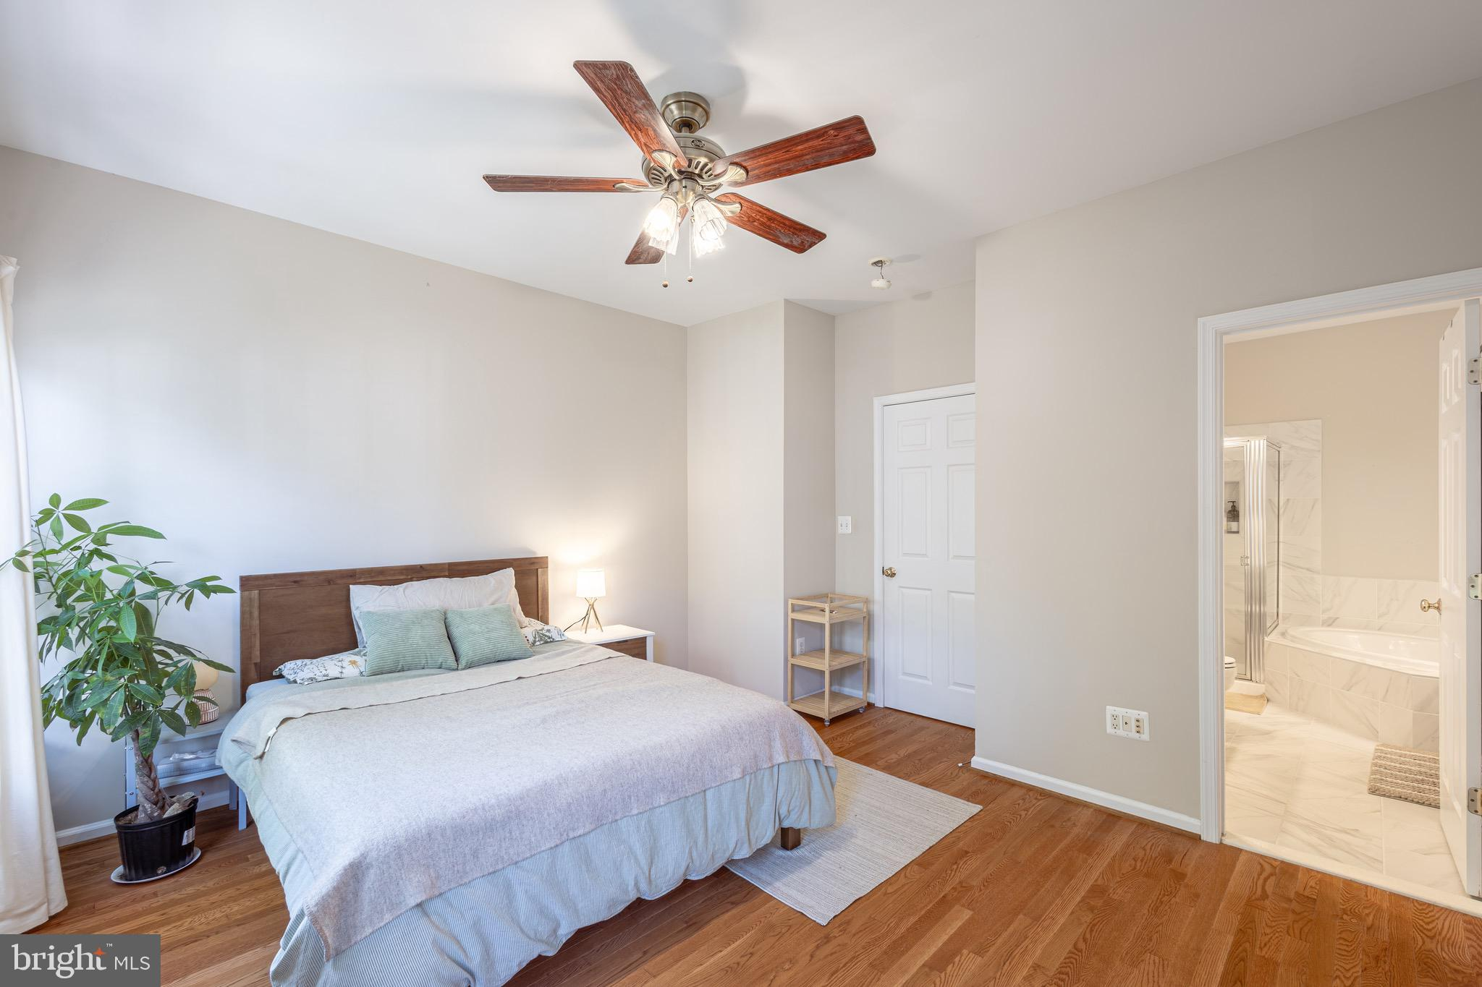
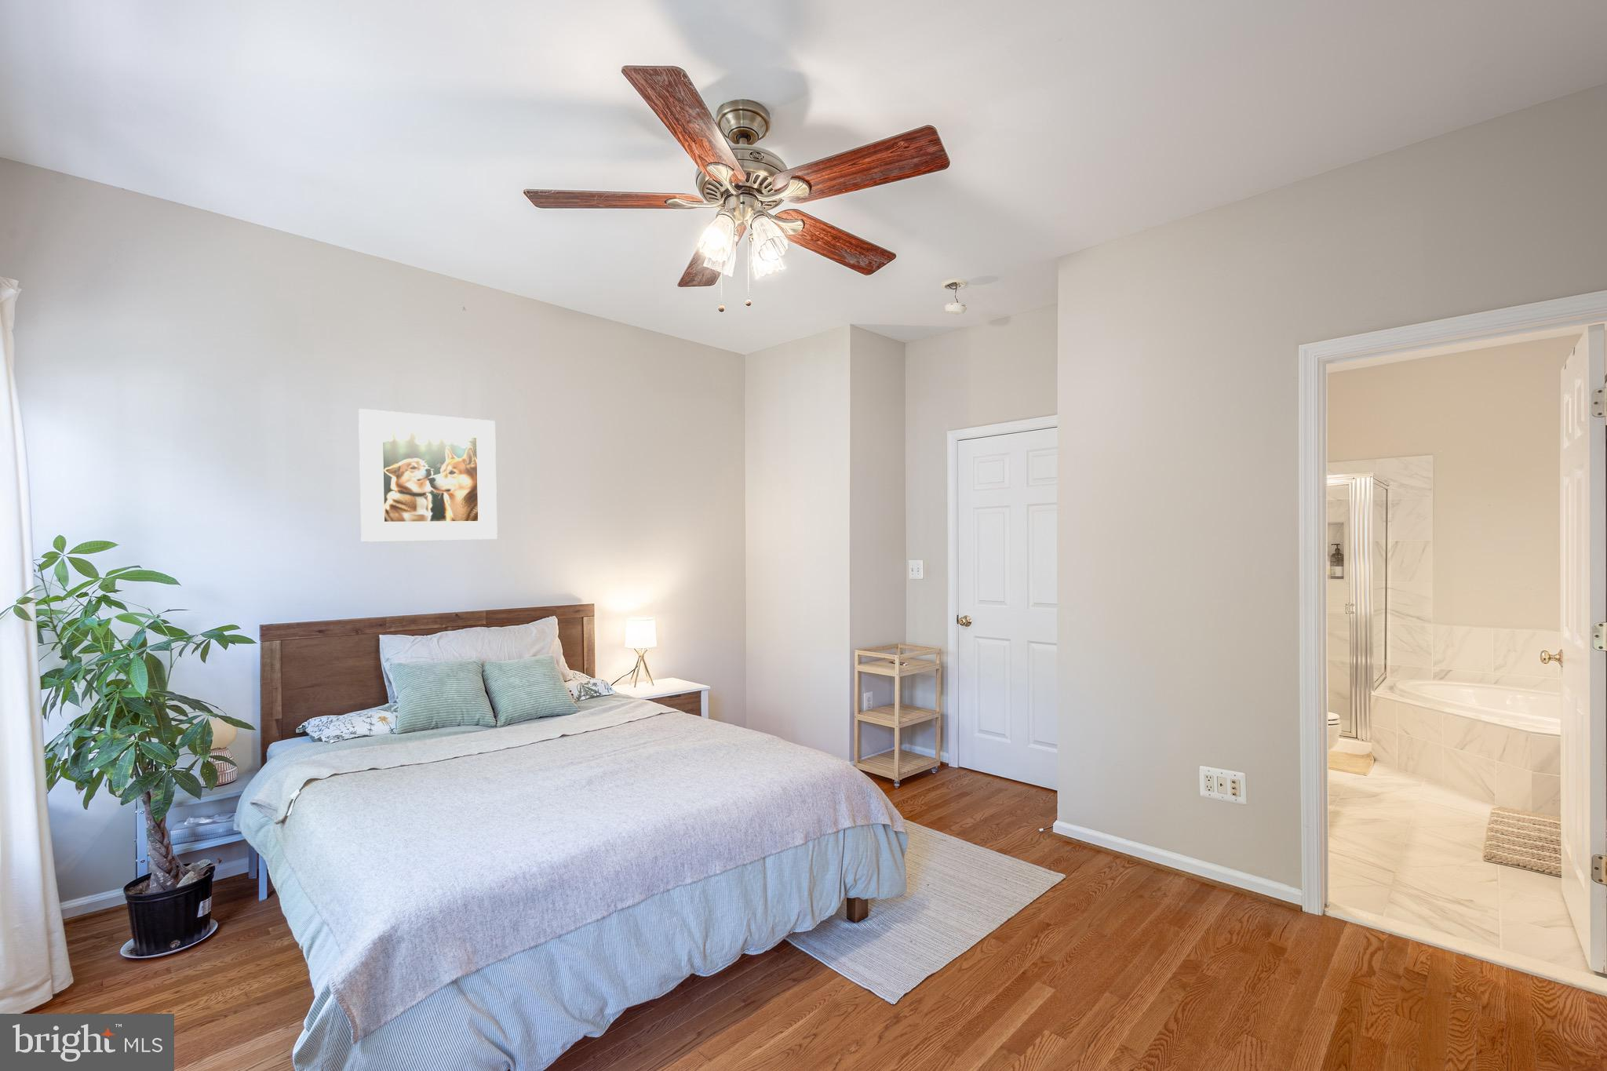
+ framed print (431, 478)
